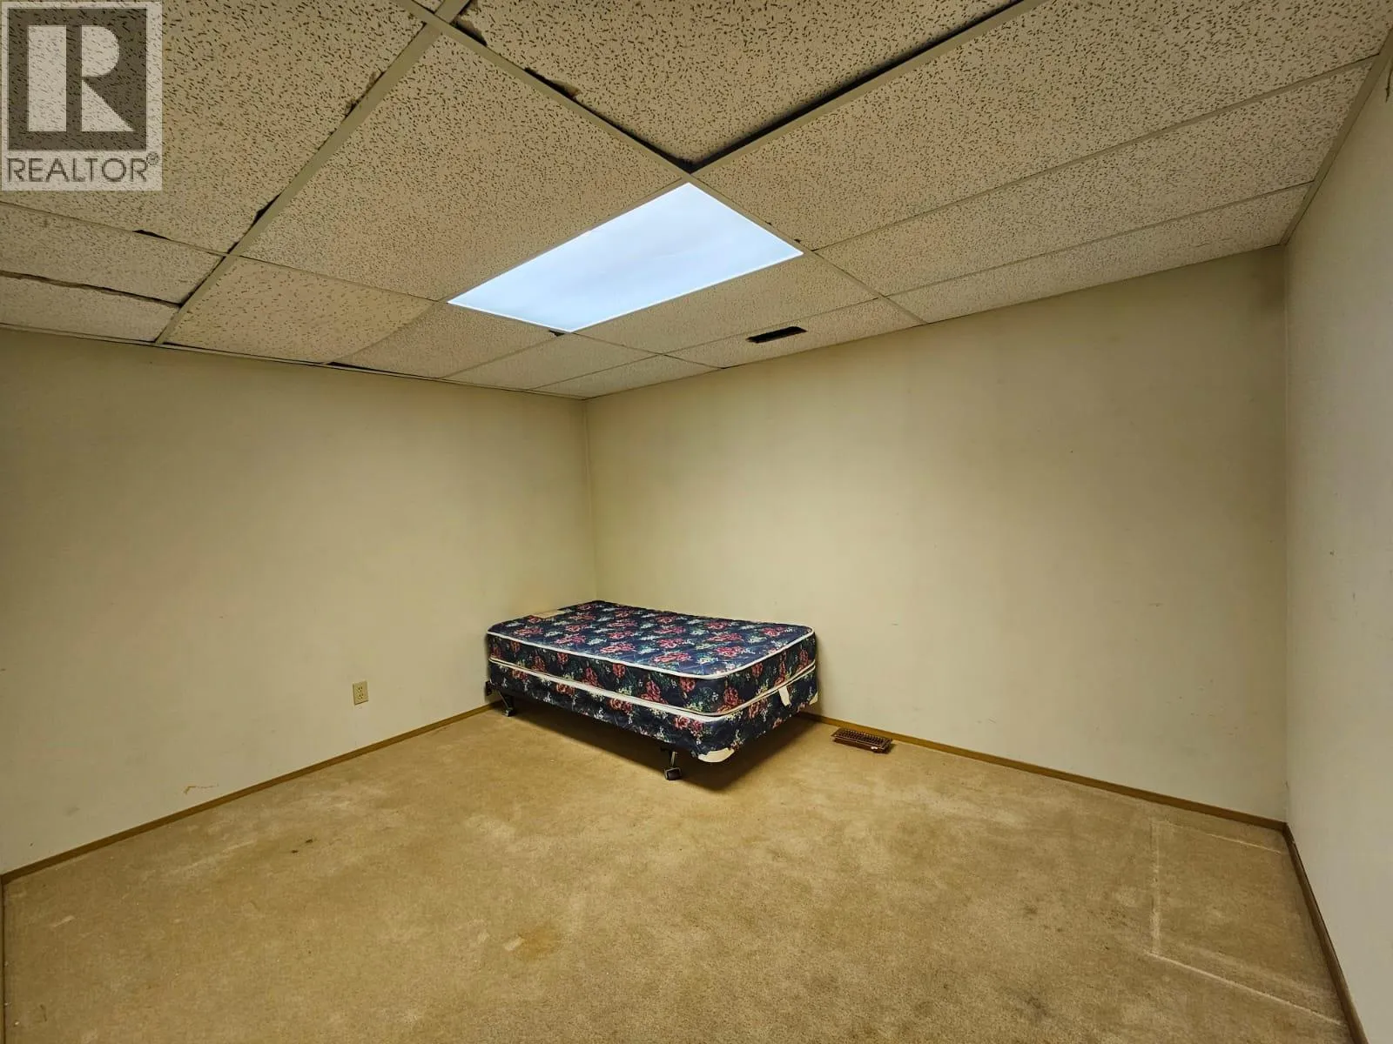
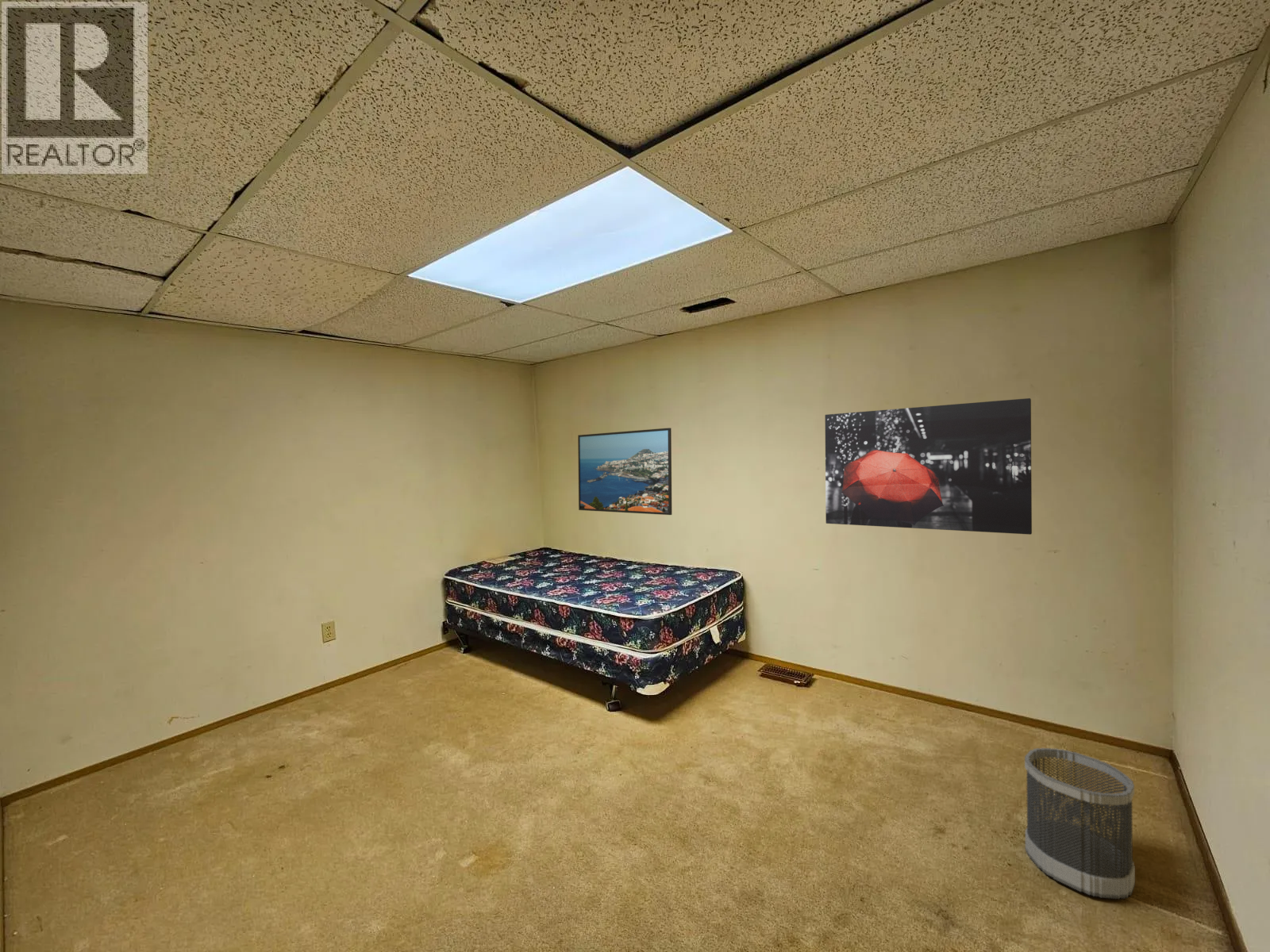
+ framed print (622, 472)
+ wall art (917, 467)
+ wastebasket (1077, 817)
